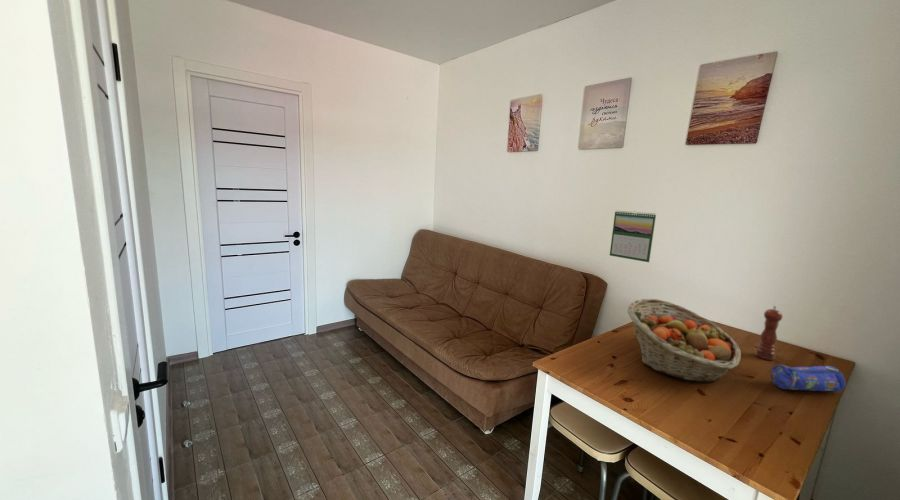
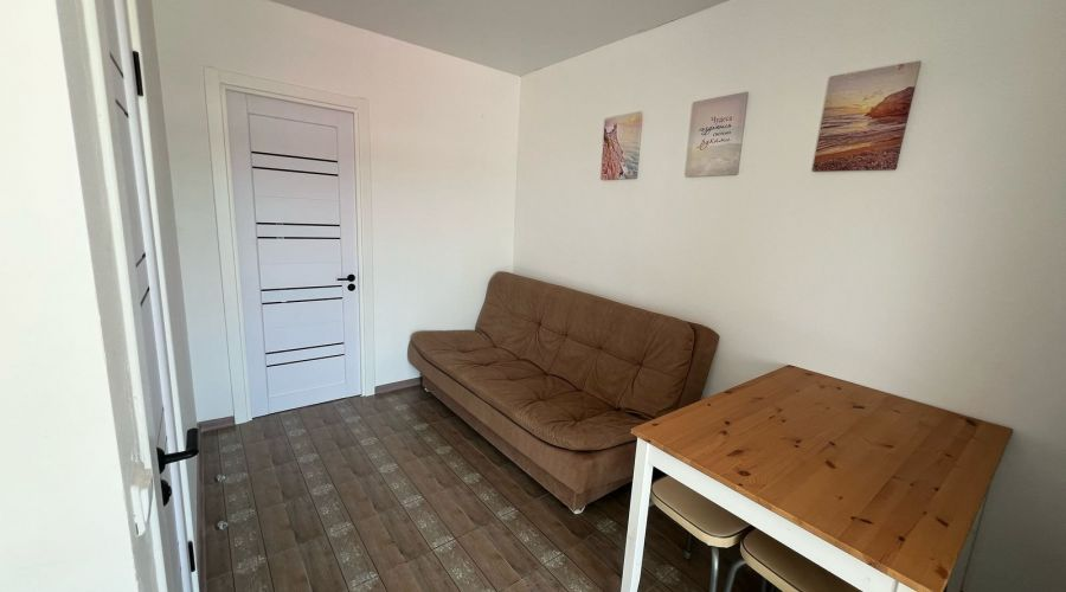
- fruit basket (680, 337)
- calendar (631, 235)
- pencil case (808, 377)
- pepper mill (769, 331)
